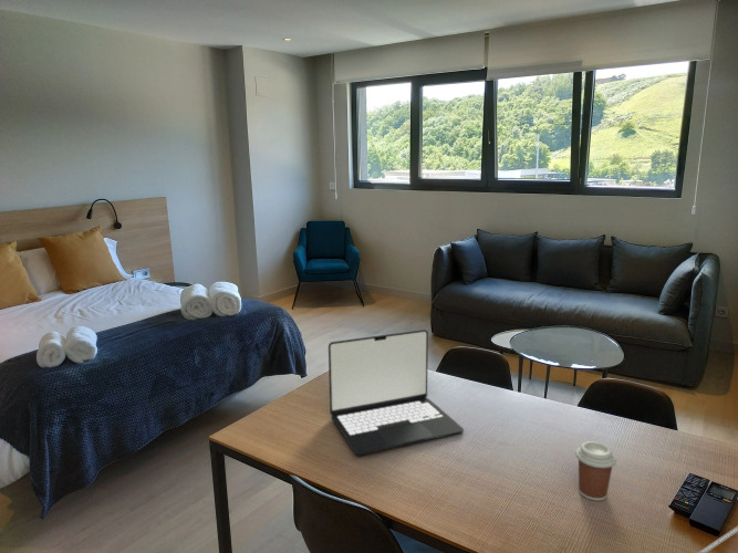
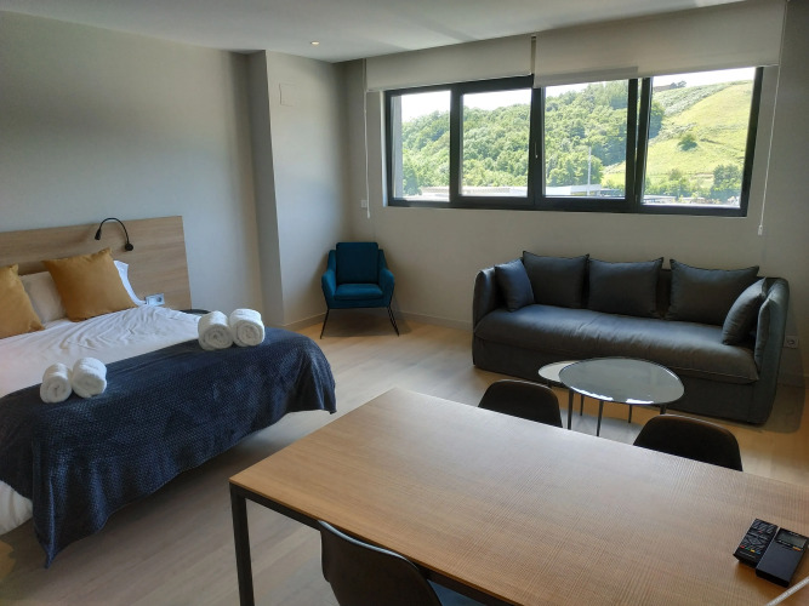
- laptop (395, 387)
- coffee cup (594, 470)
